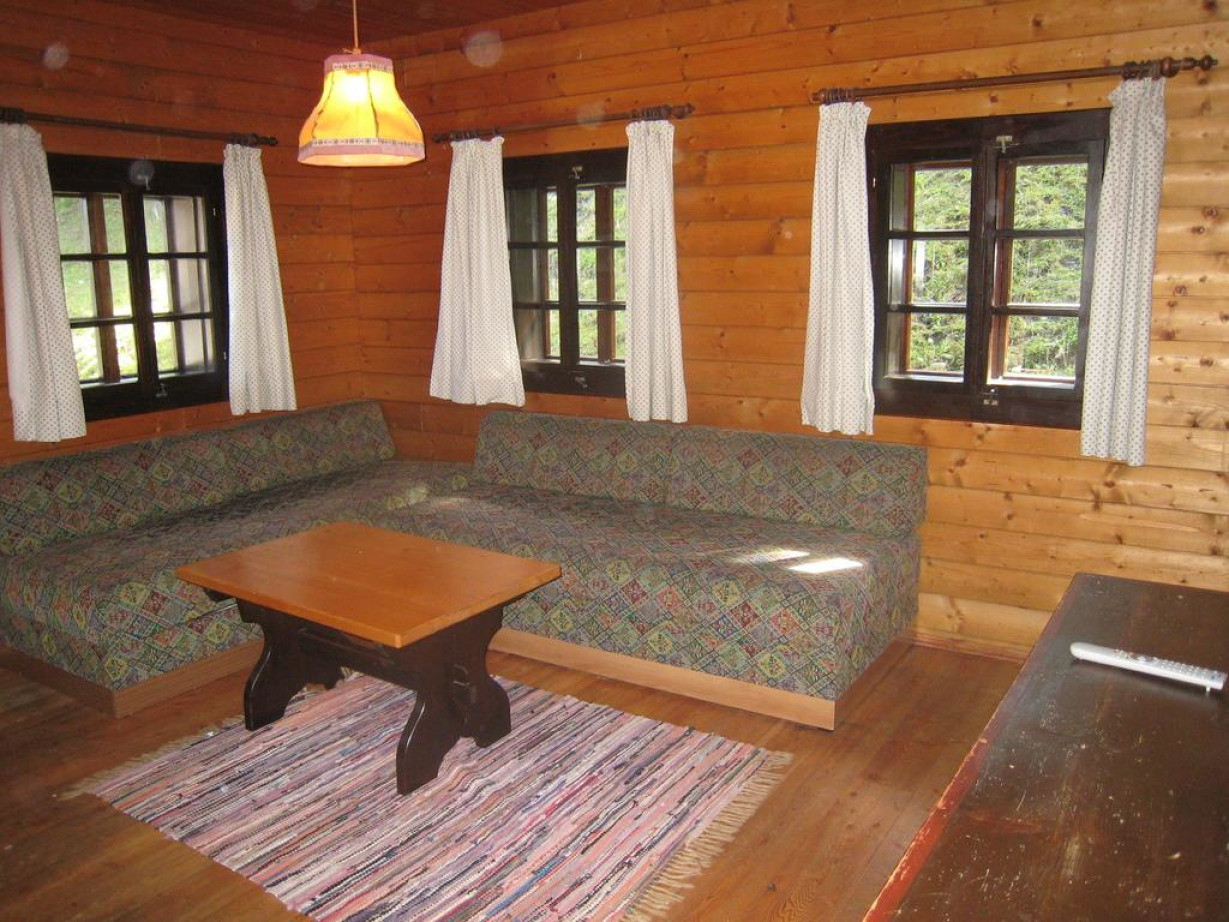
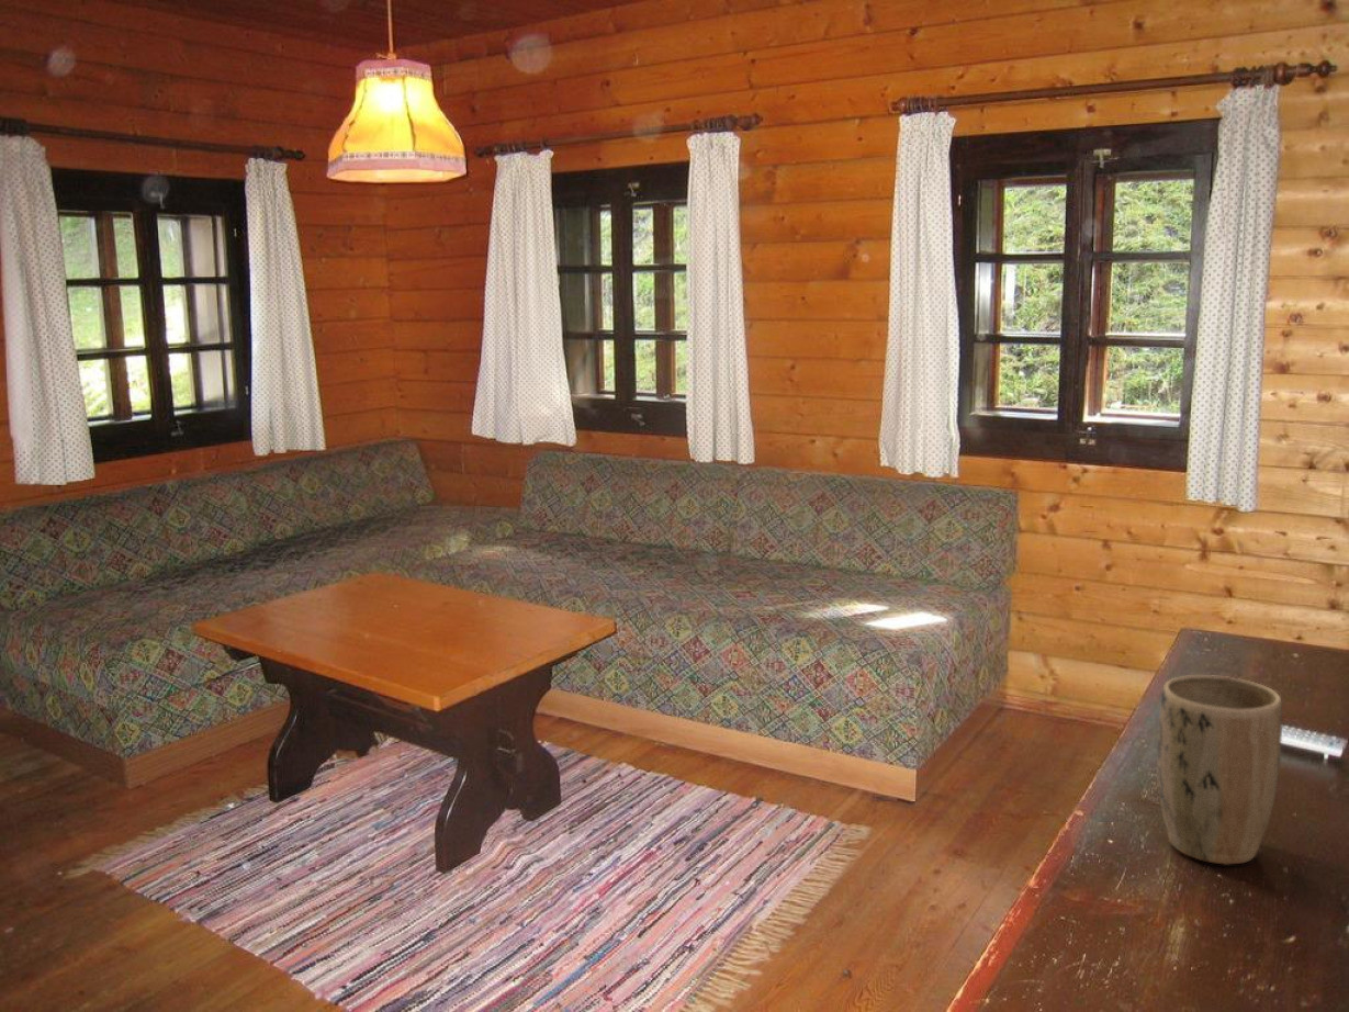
+ plant pot (1216, 769)
